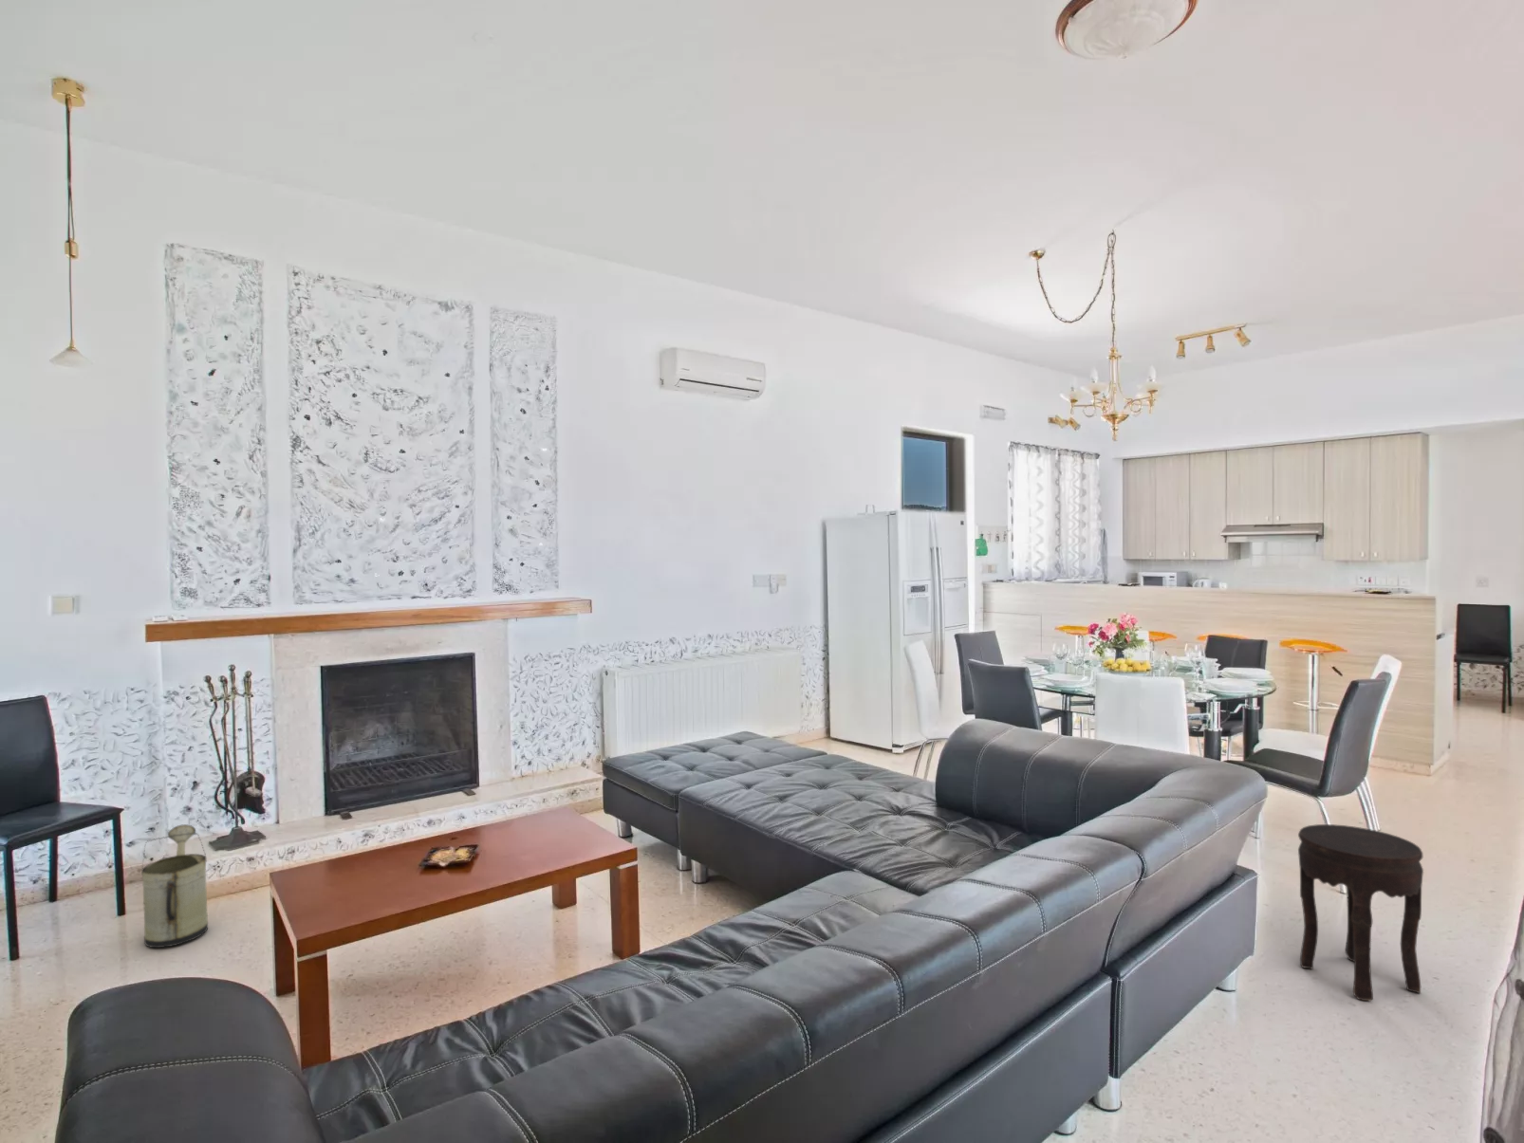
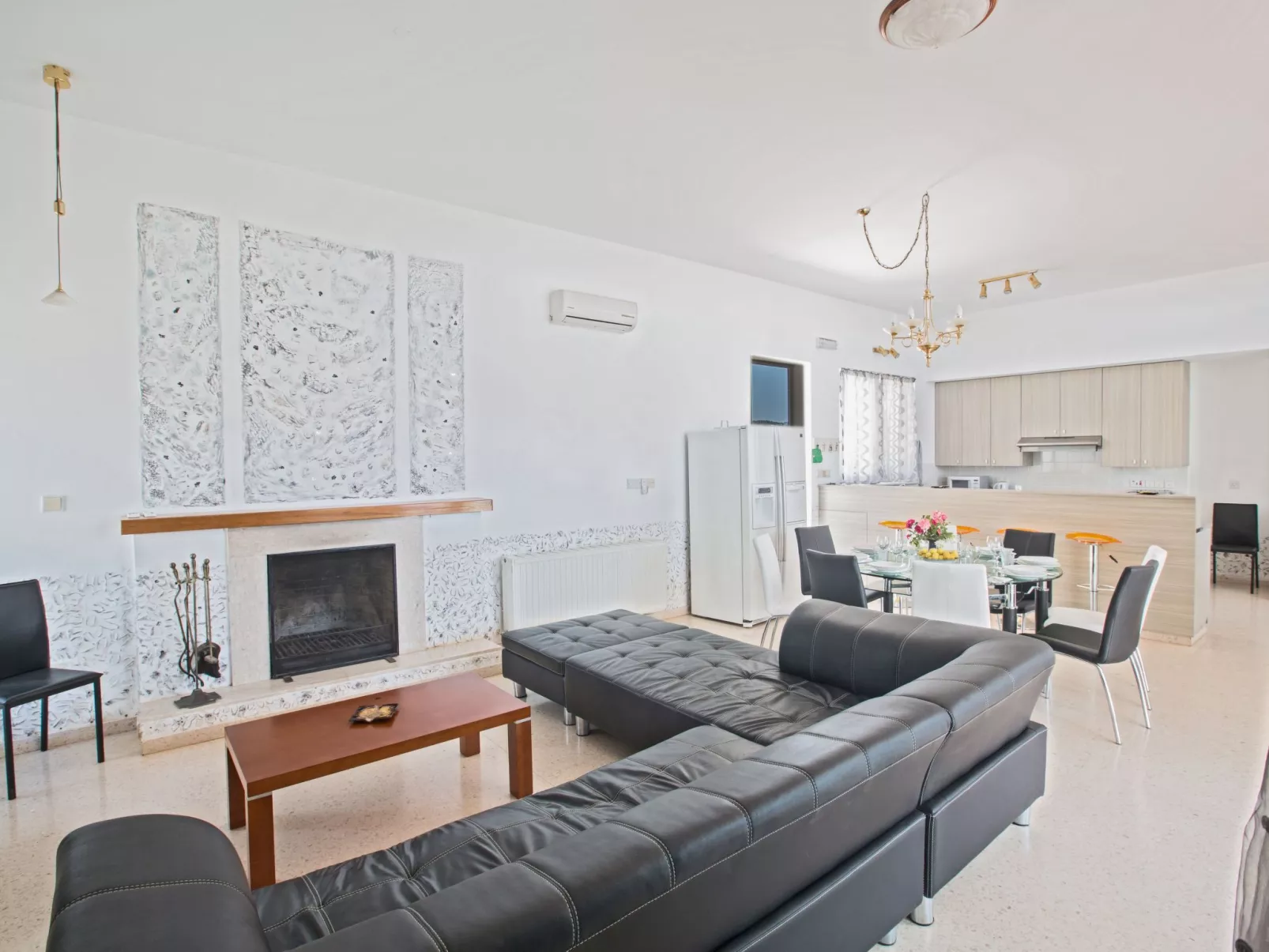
- watering can (178, 878)
- side table (1358, 909)
